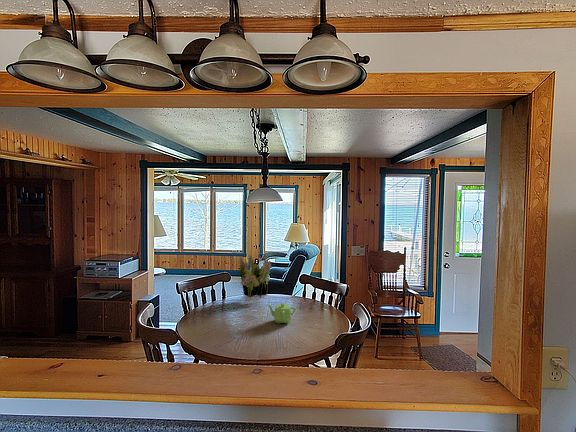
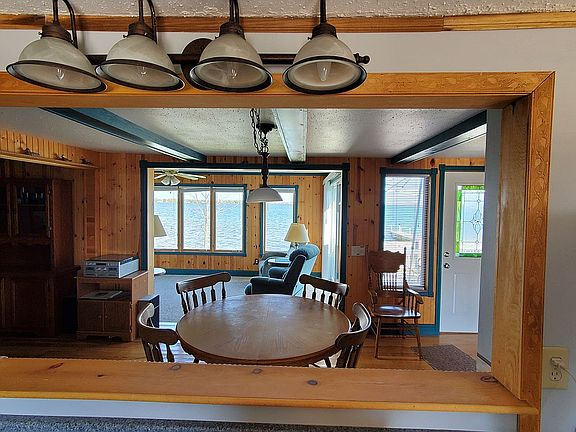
- flower bouquet (257, 278)
- teapot (281, 313)
